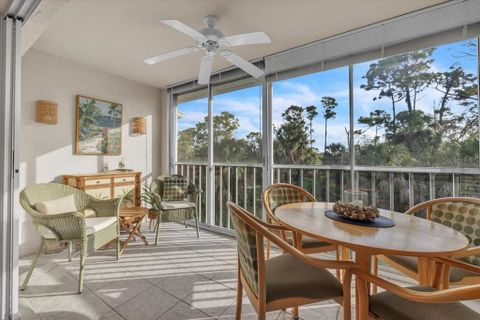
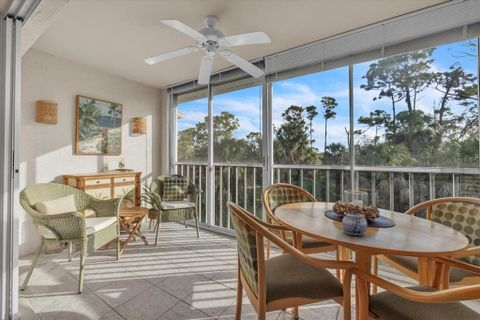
+ teapot (354, 221)
